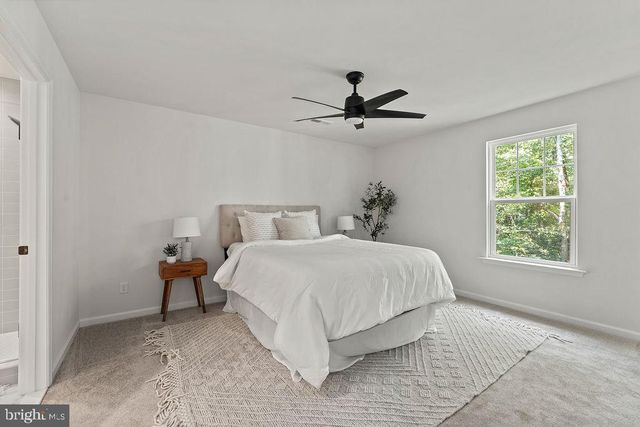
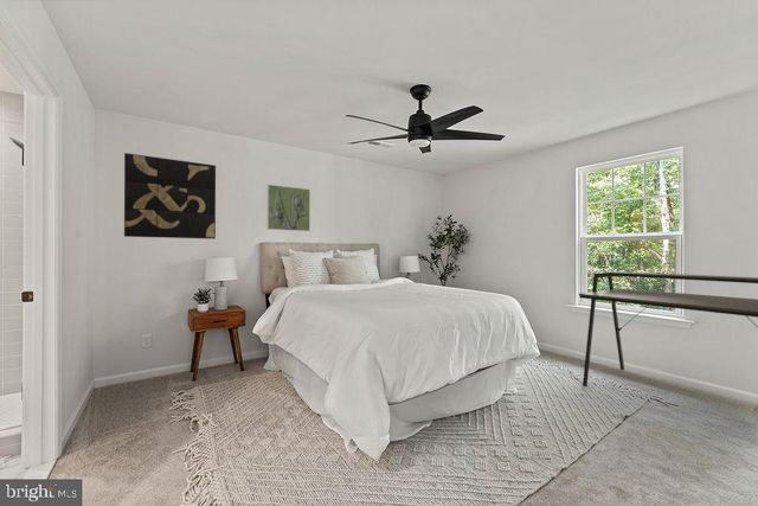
+ wall art (172, 198)
+ desk (680, 308)
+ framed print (289, 209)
